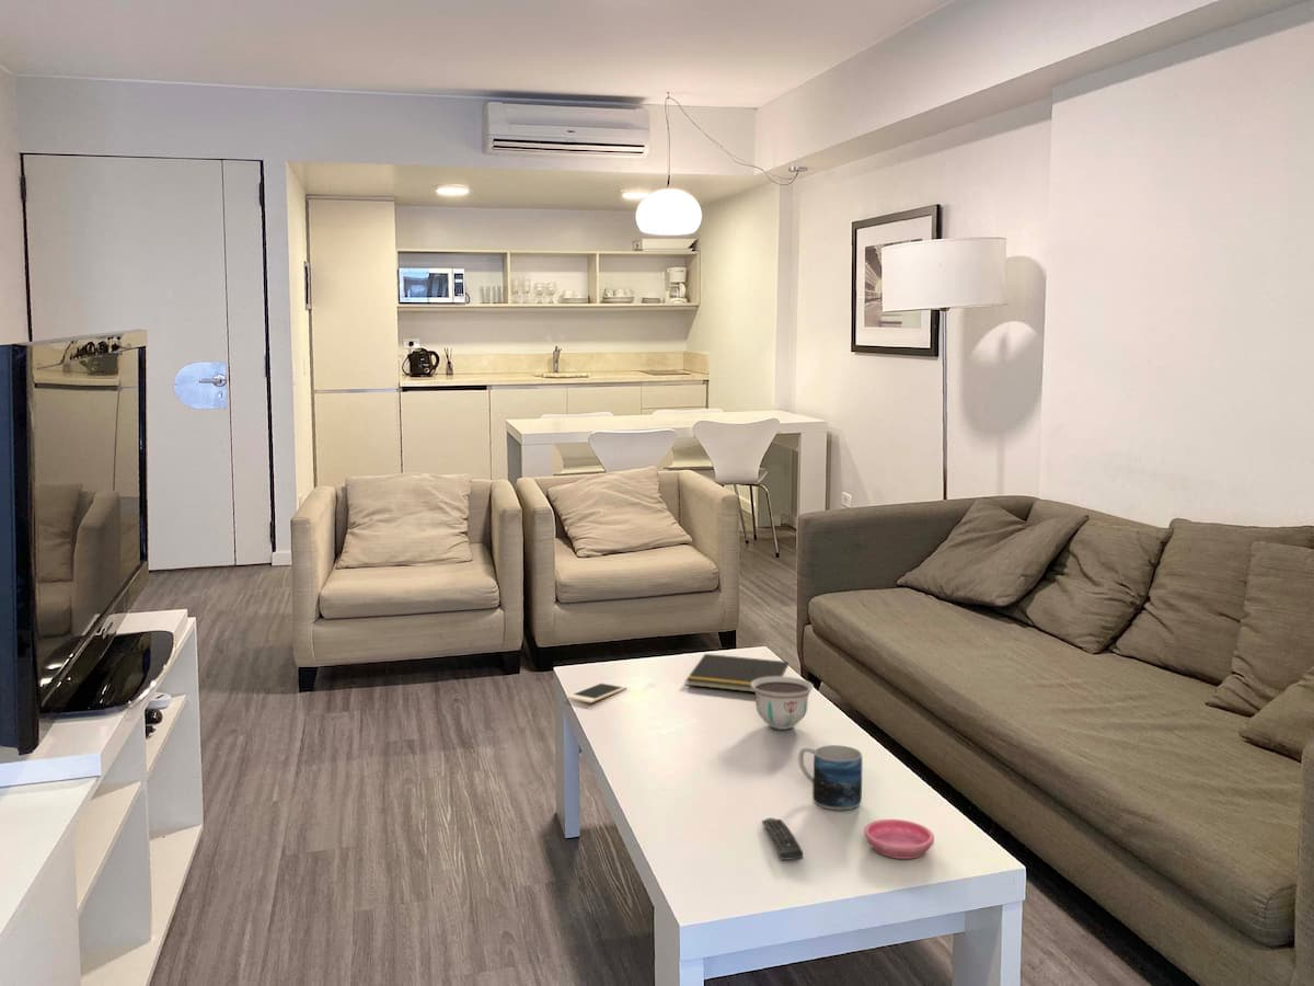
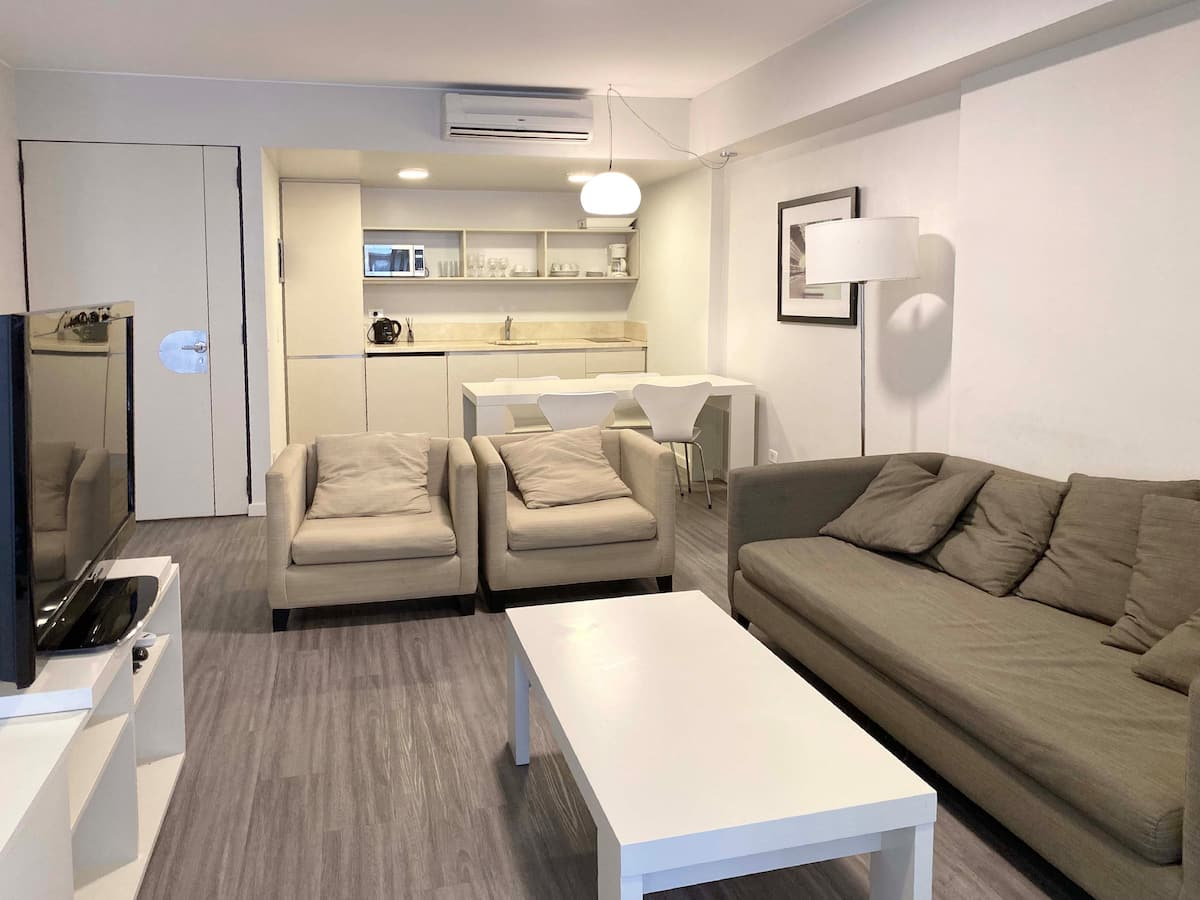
- remote control (780, 836)
- cell phone (597, 691)
- bowl (781, 706)
- notepad (737, 673)
- mug (828, 773)
- saucer (898, 839)
